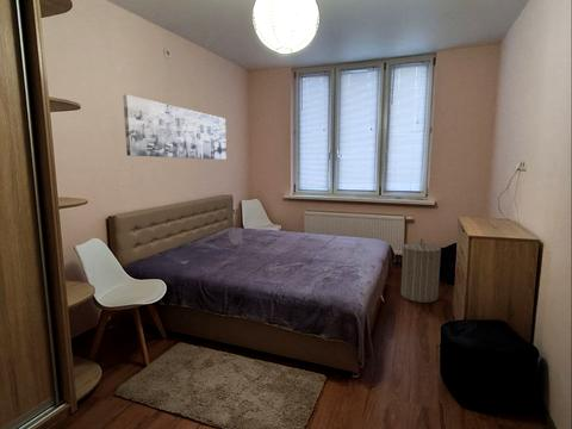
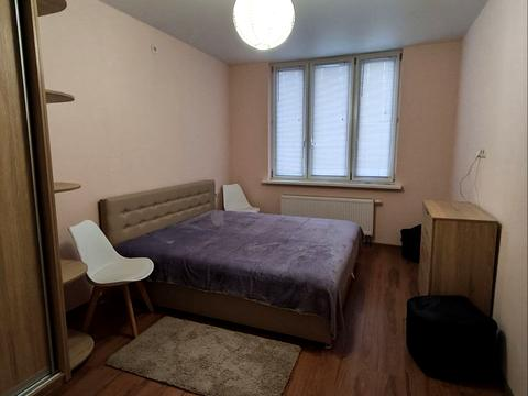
- laundry hamper (419, 267)
- wall art (185, 133)
